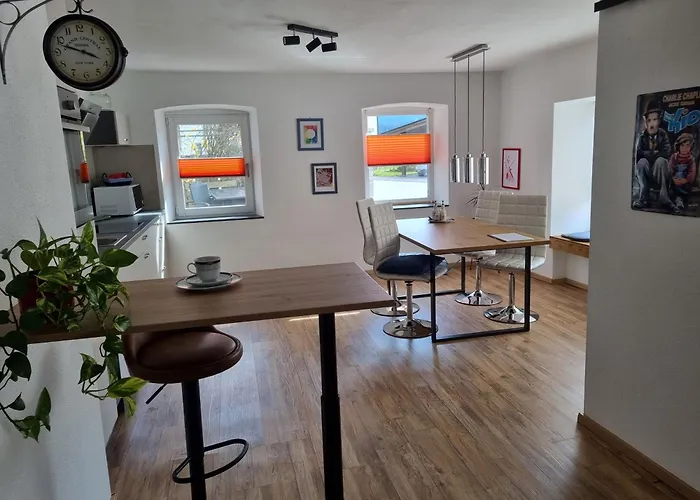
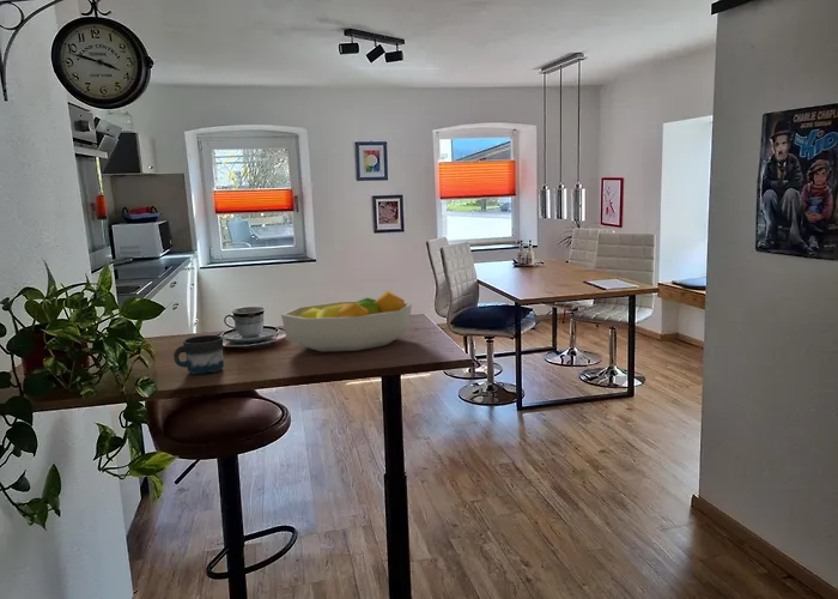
+ fruit bowl (348, 317)
+ mug (202, 355)
